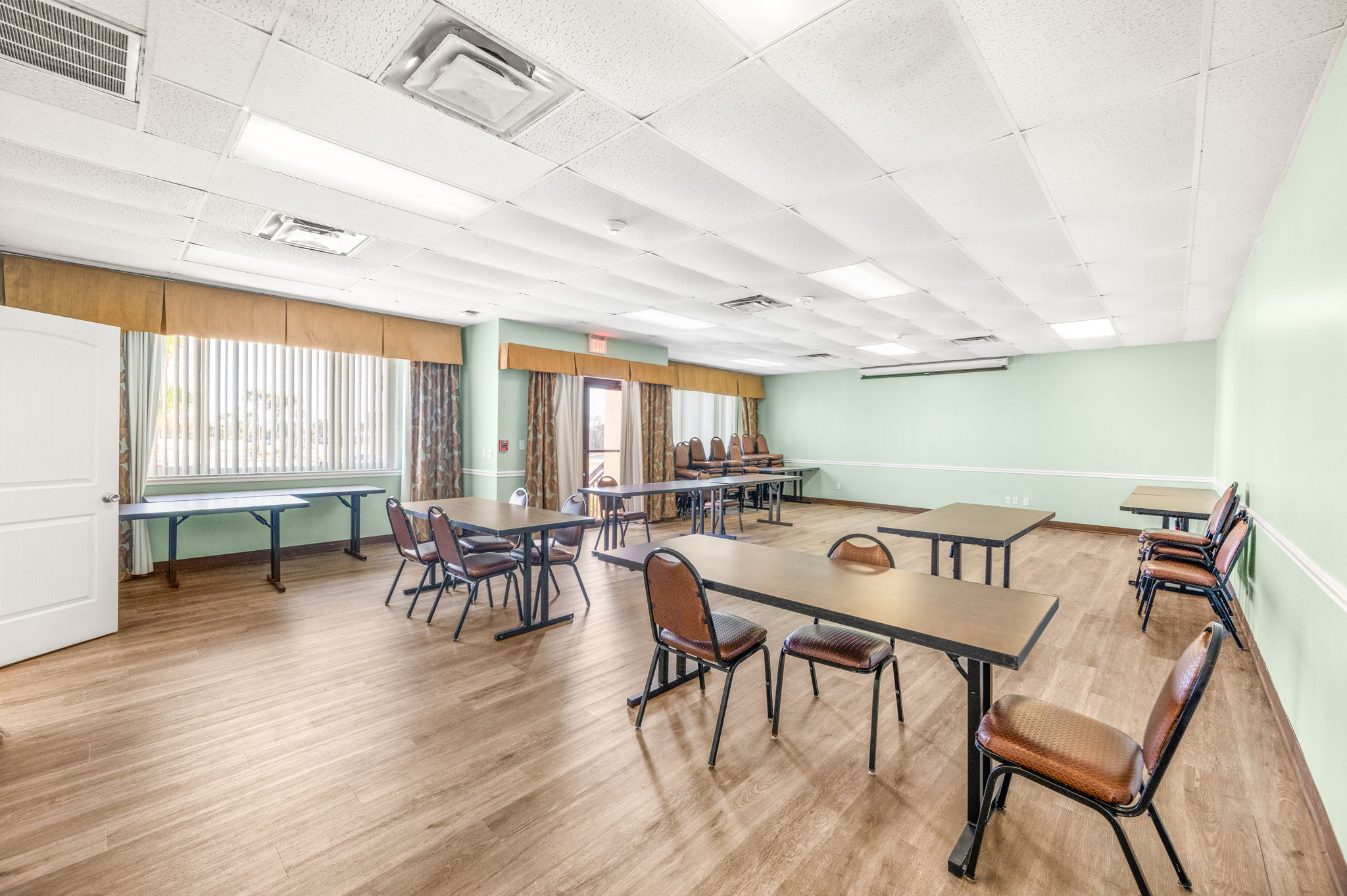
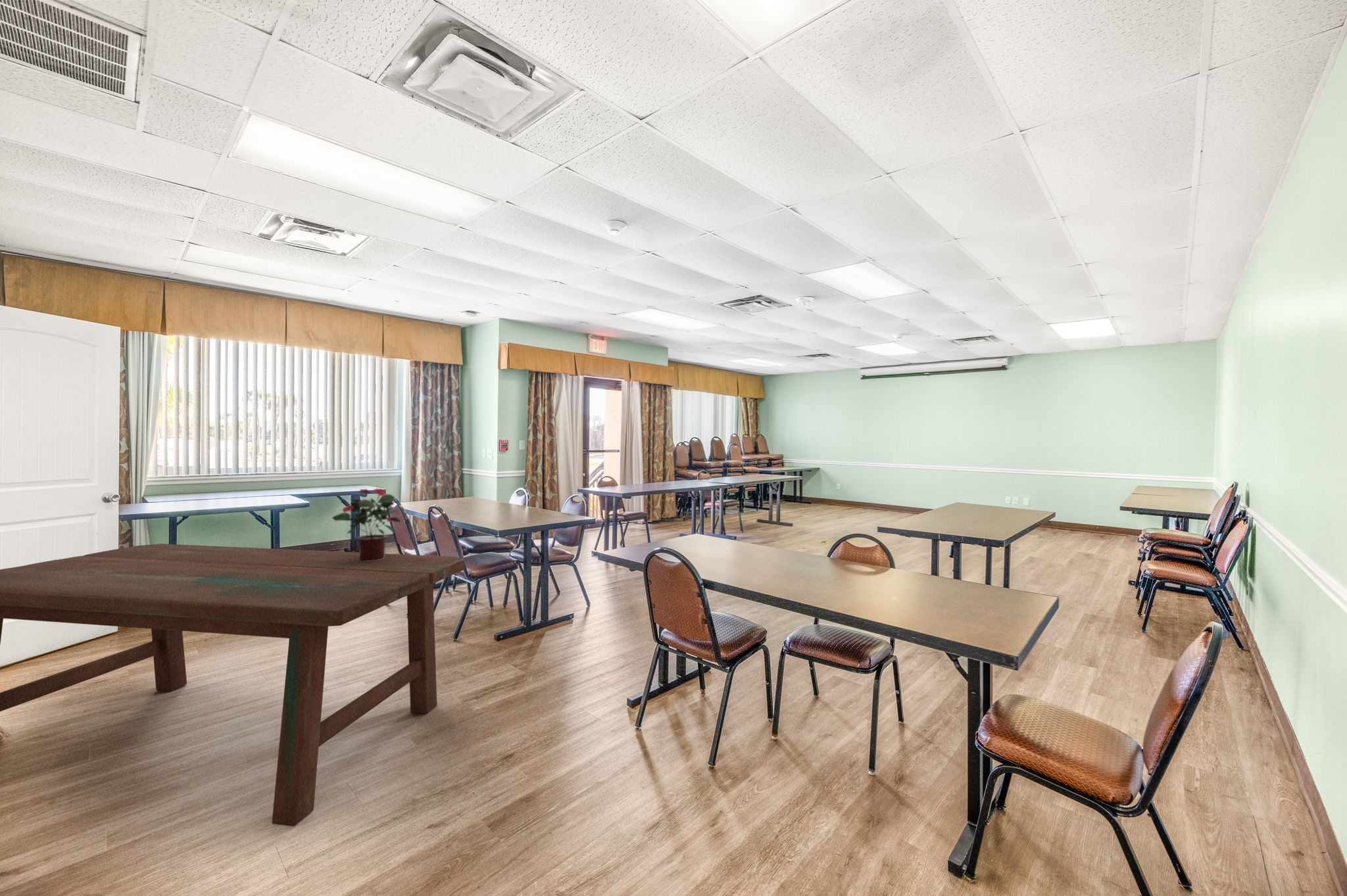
+ potted flower (364, 523)
+ dining table (222, 633)
